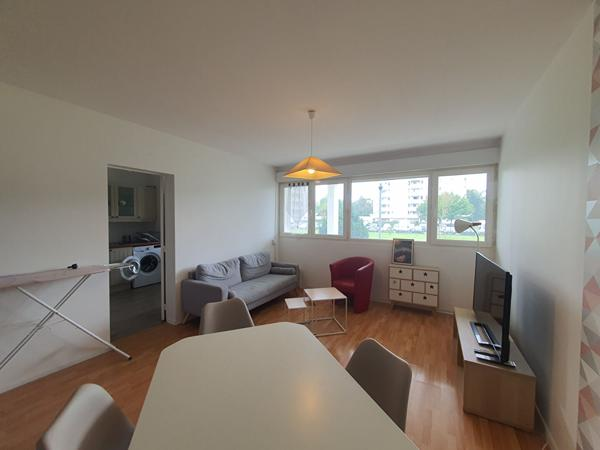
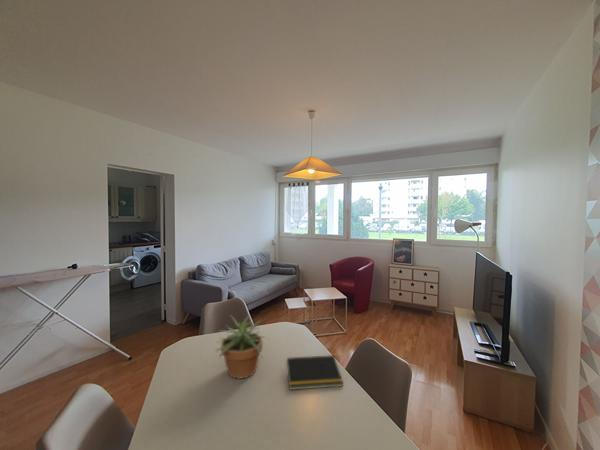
+ potted plant (243, 342)
+ notepad (313, 371)
